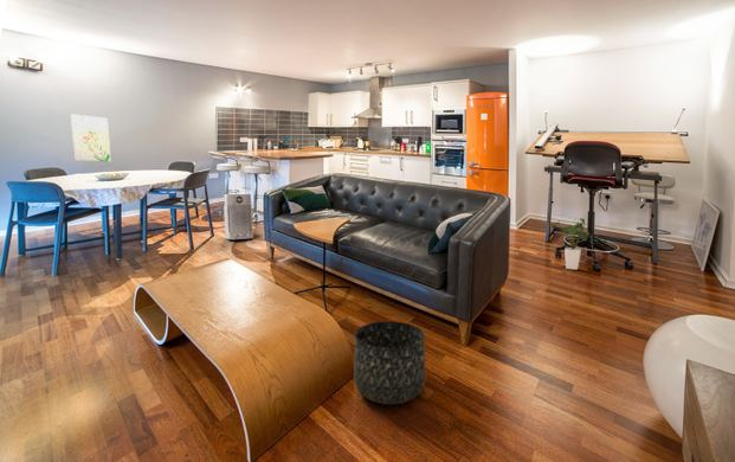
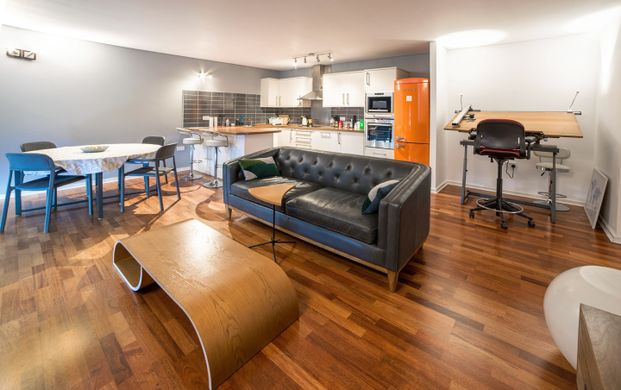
- house plant (569, 242)
- air purifier (238, 216)
- basket (389, 360)
- wall art (91, 139)
